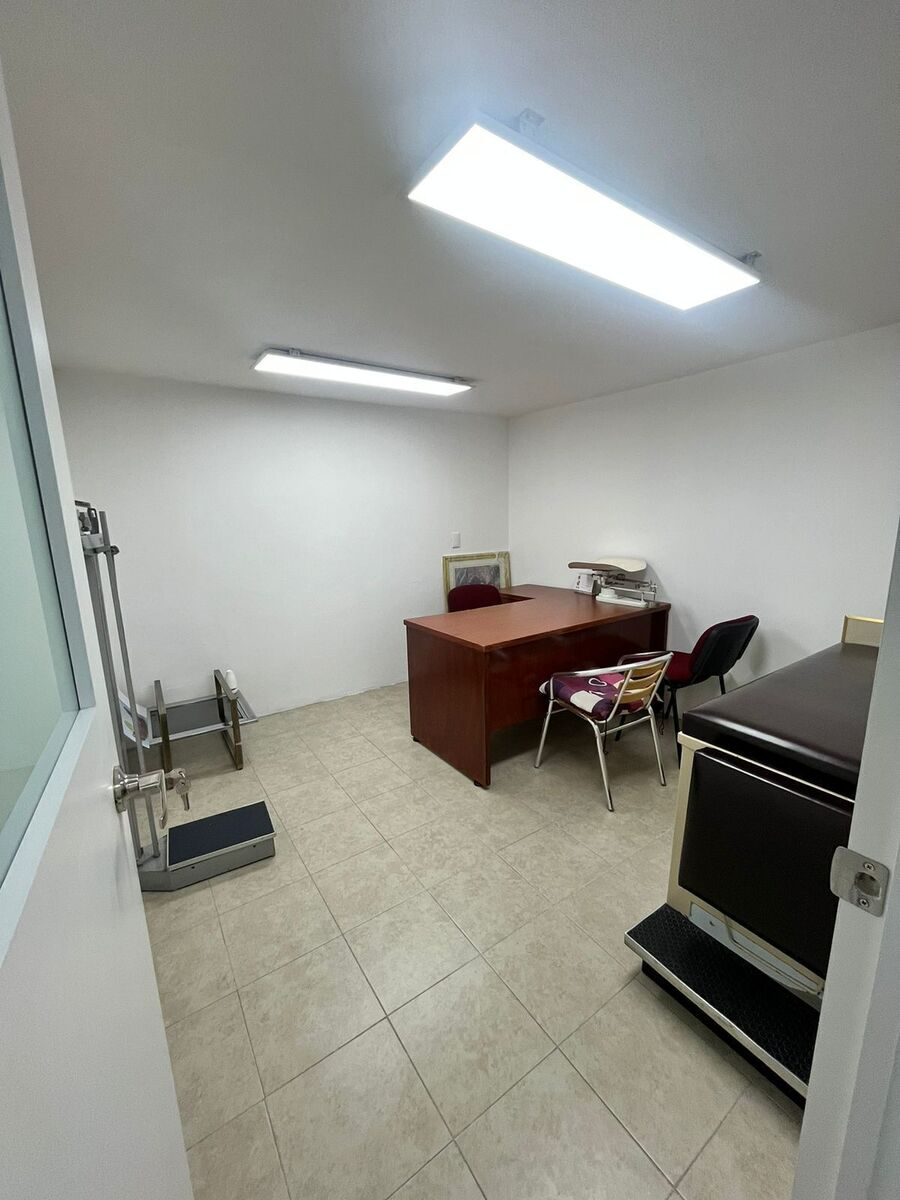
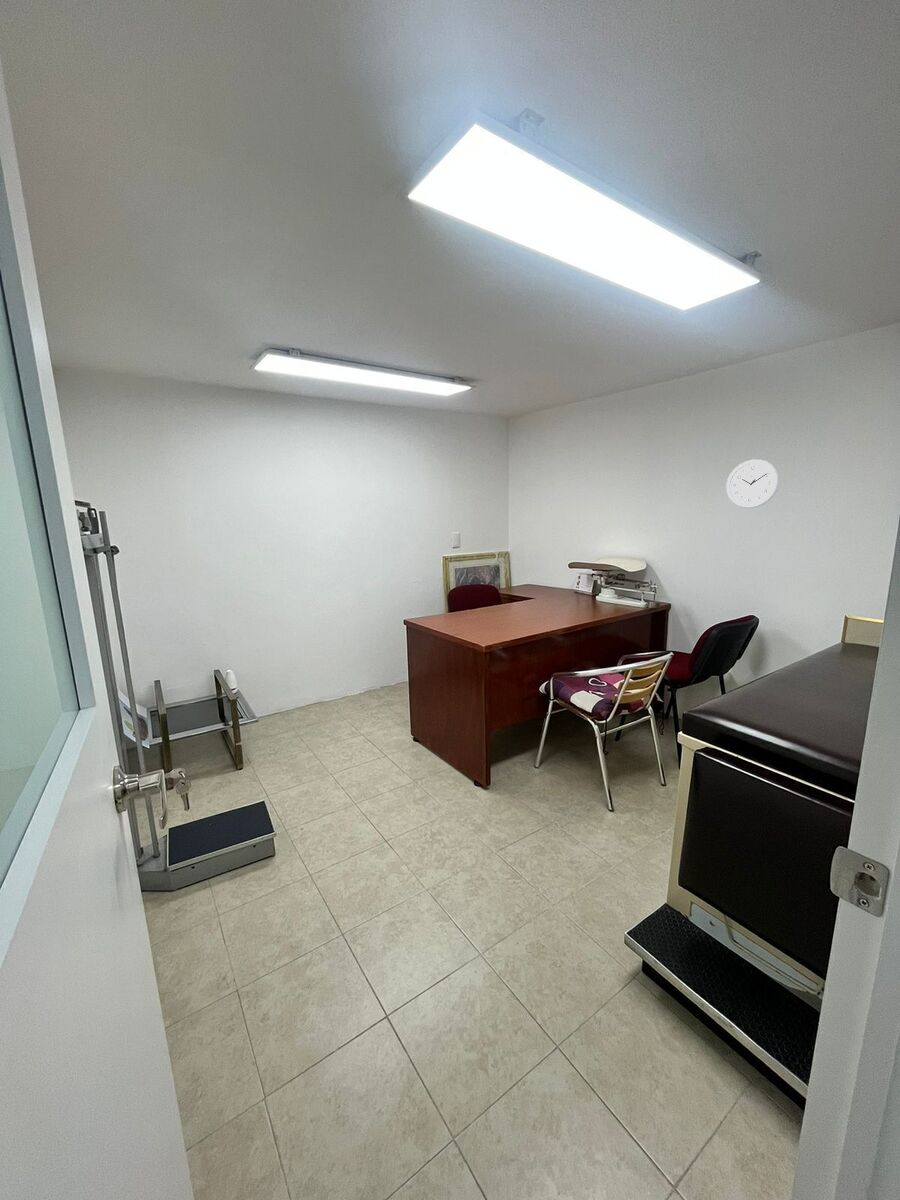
+ wall clock (751, 484)
